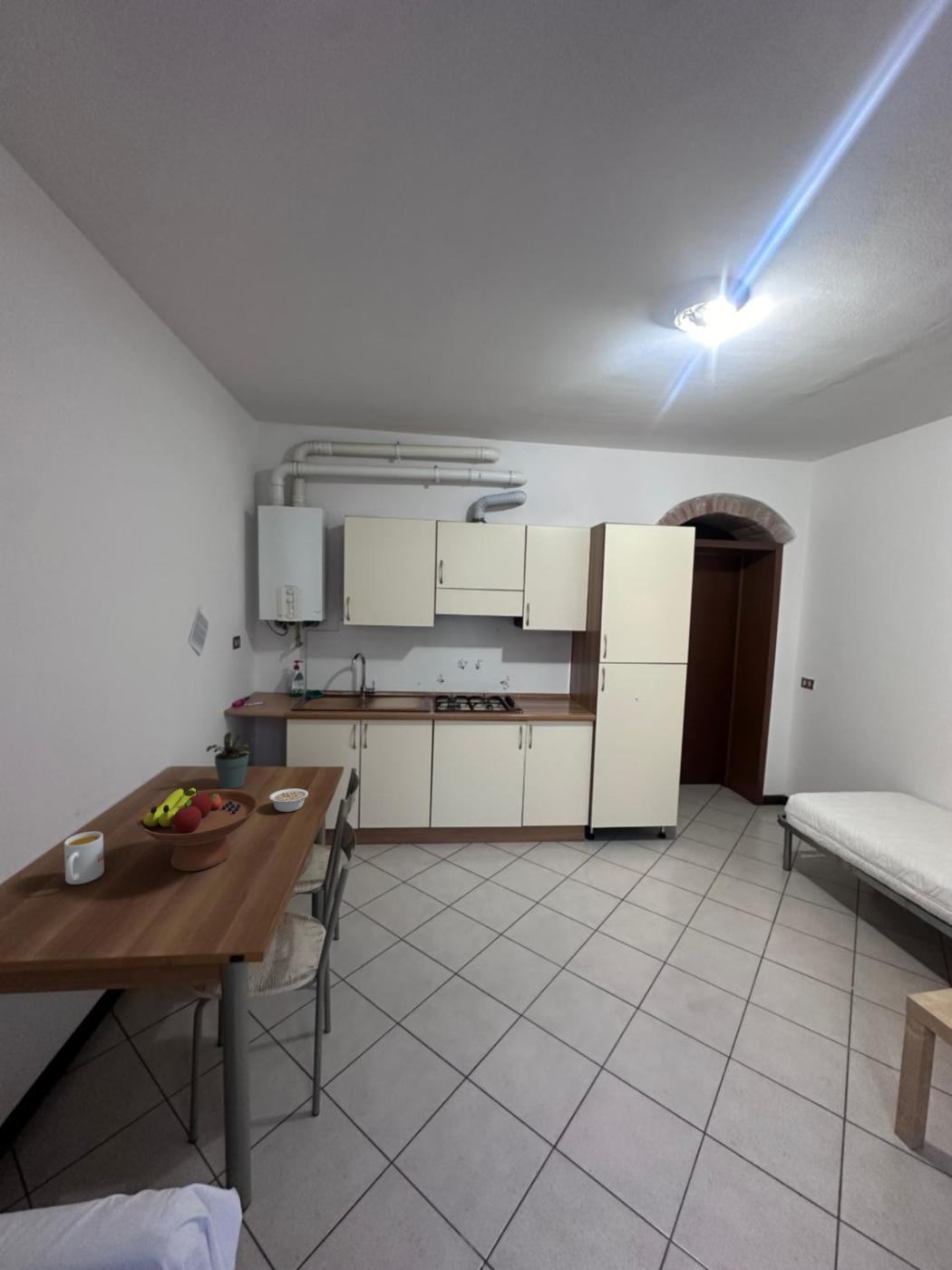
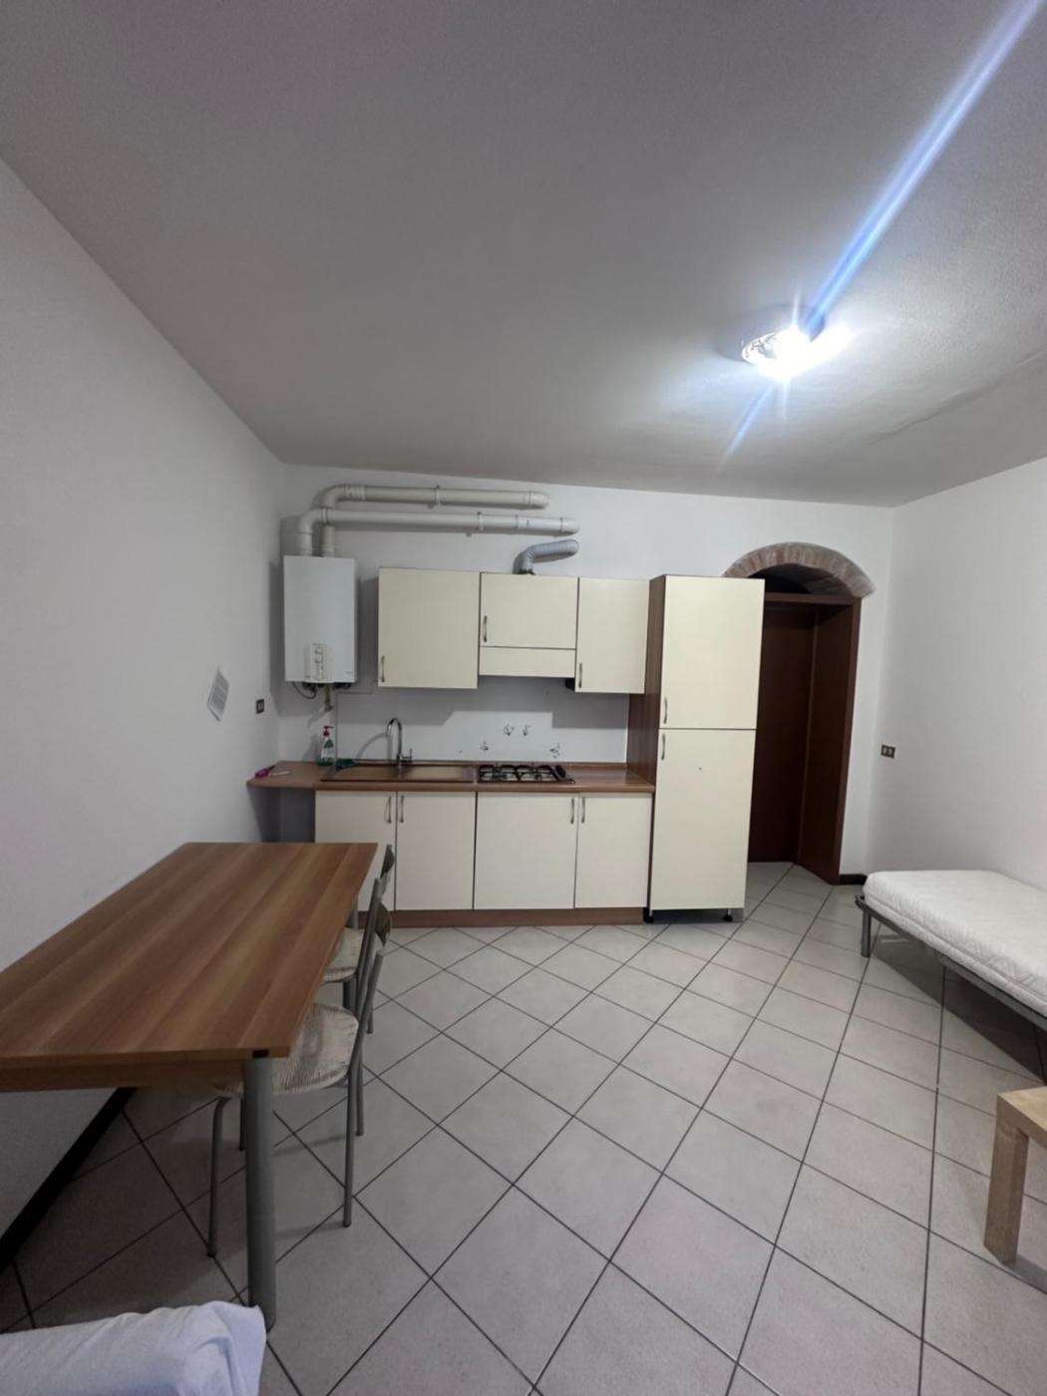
- legume (290, 799)
- fruit bowl (200, 825)
- mug (81, 860)
- potted plant (233, 757)
